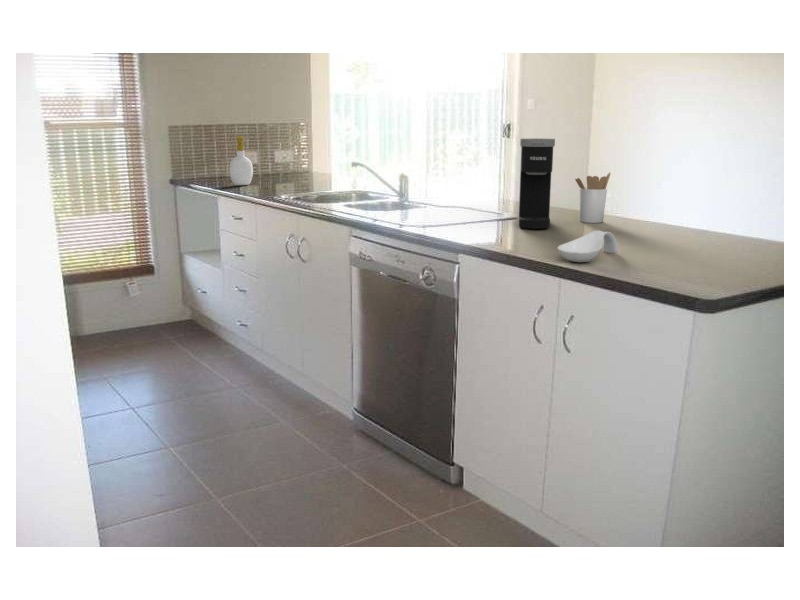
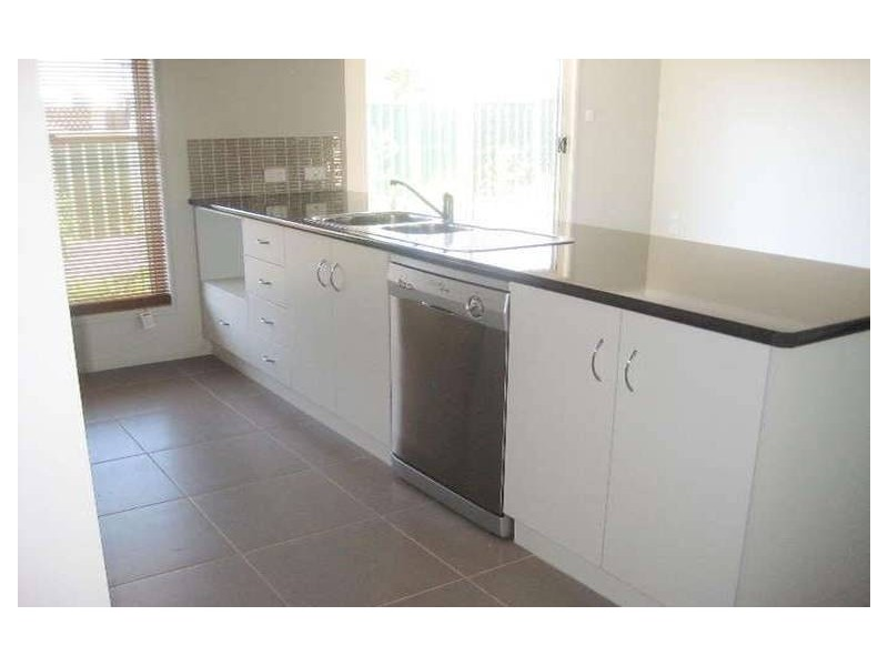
- coffee maker (535, 181)
- soap bottle (241, 161)
- spoon rest (590, 245)
- utensil holder (593, 197)
